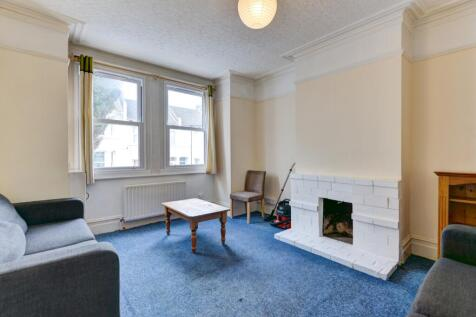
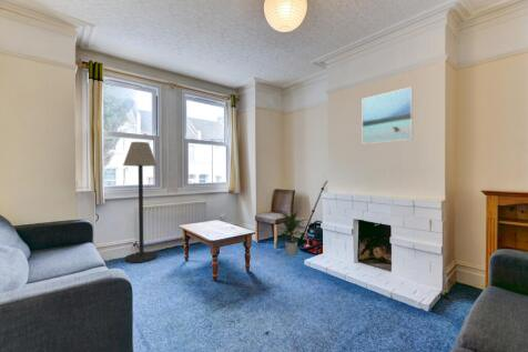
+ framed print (385, 118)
+ indoor plant (290, 231)
+ floor lamp (140, 200)
